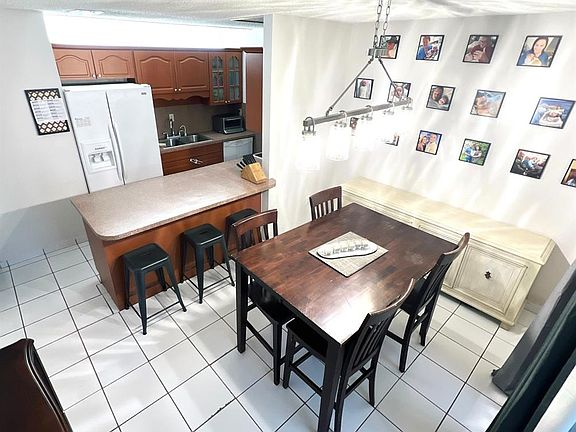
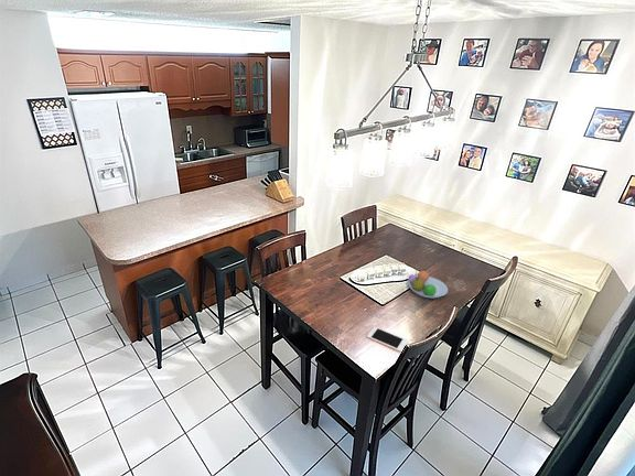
+ fruit bowl (427, 283)
+ cell phone (387, 338)
